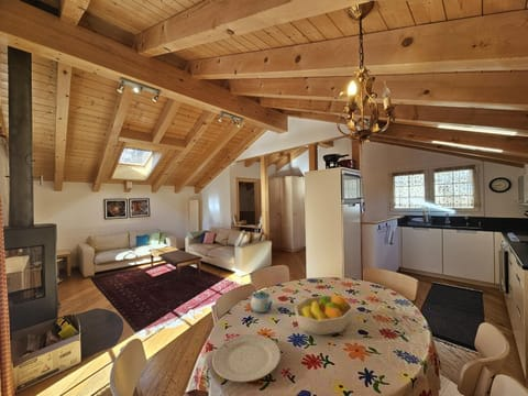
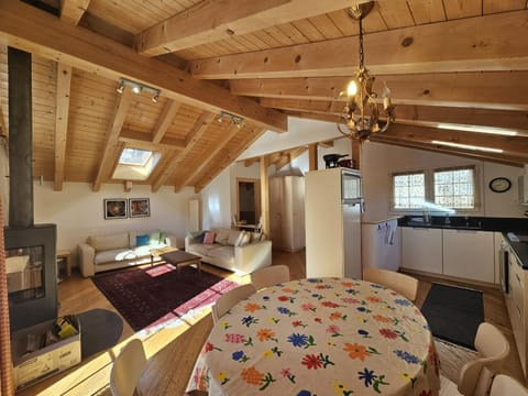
- chinaware (262, 300)
- chinaware (246, 358)
- fruit bowl (323, 311)
